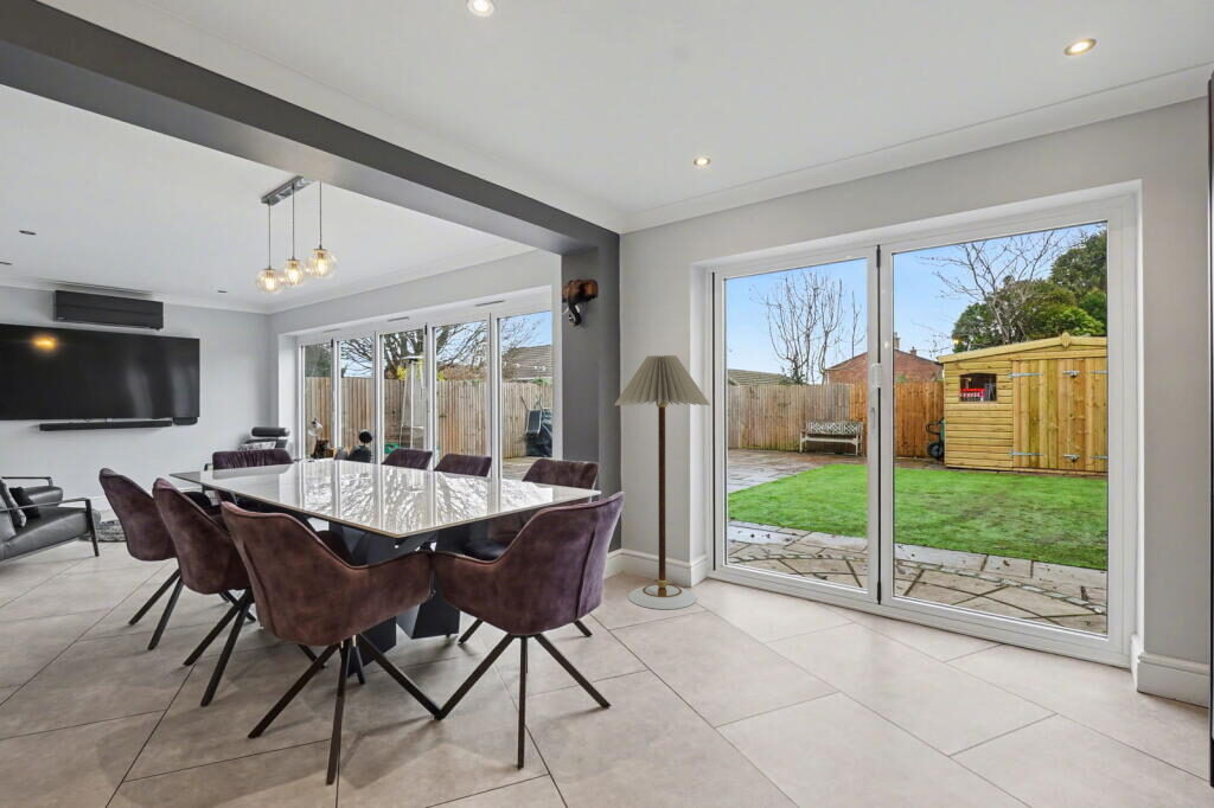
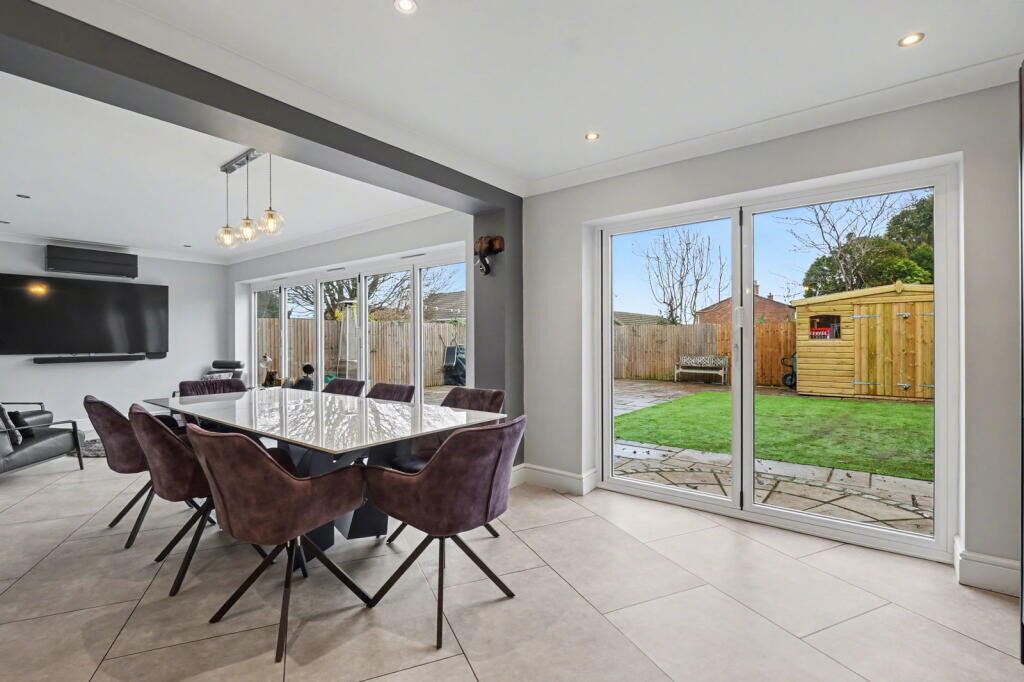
- floor lamp (662, 476)
